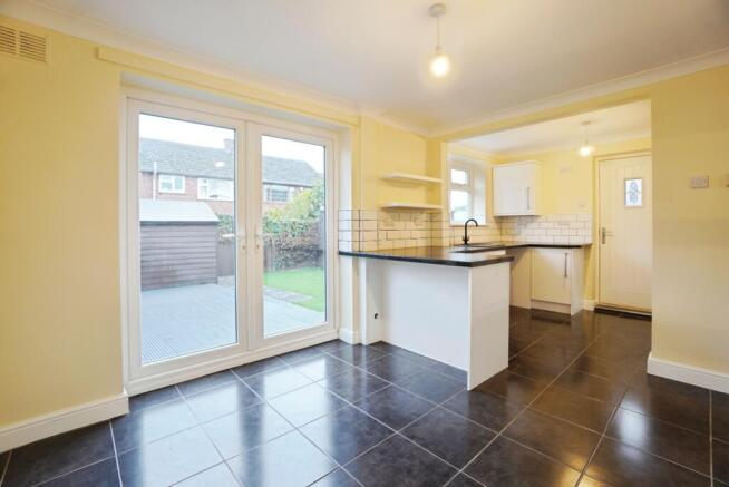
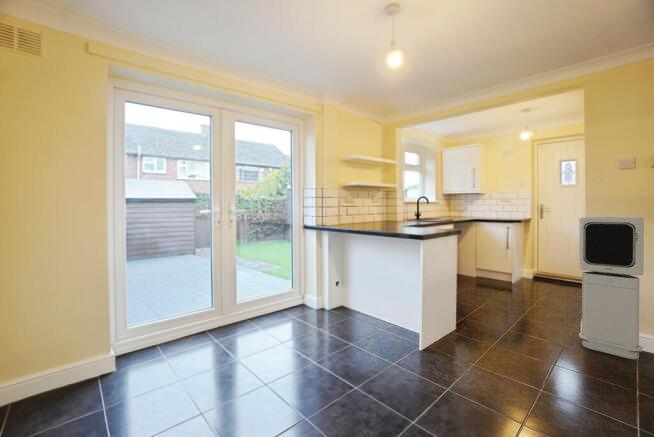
+ air purifier (610, 282)
